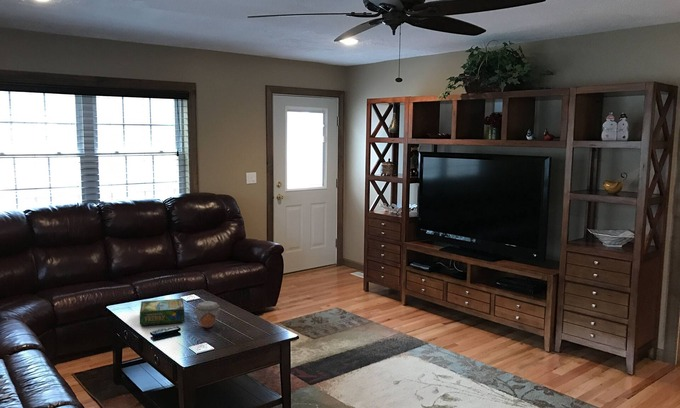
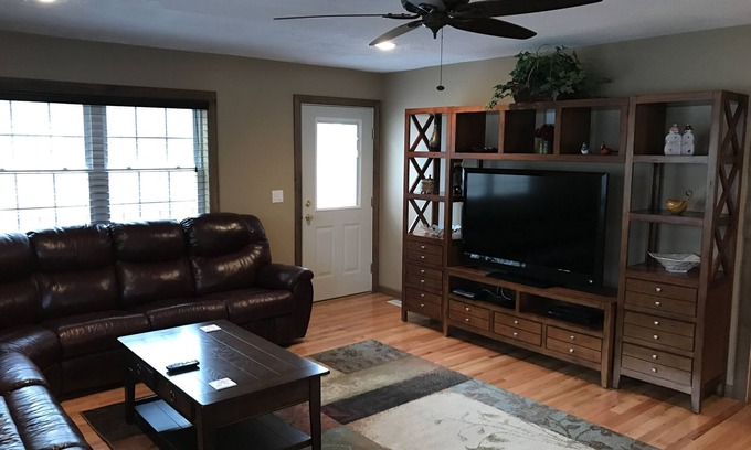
- board game (162, 311)
- jar (207, 314)
